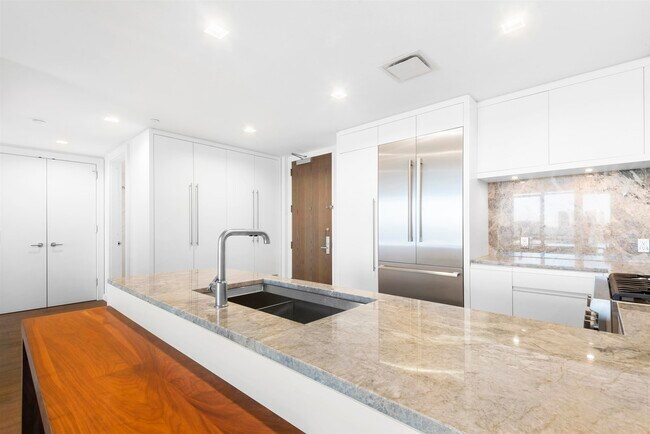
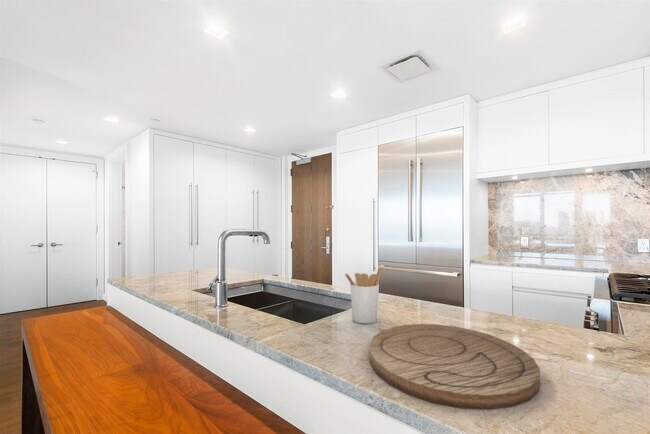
+ utensil holder (365, 294)
+ cutting board (446, 356)
